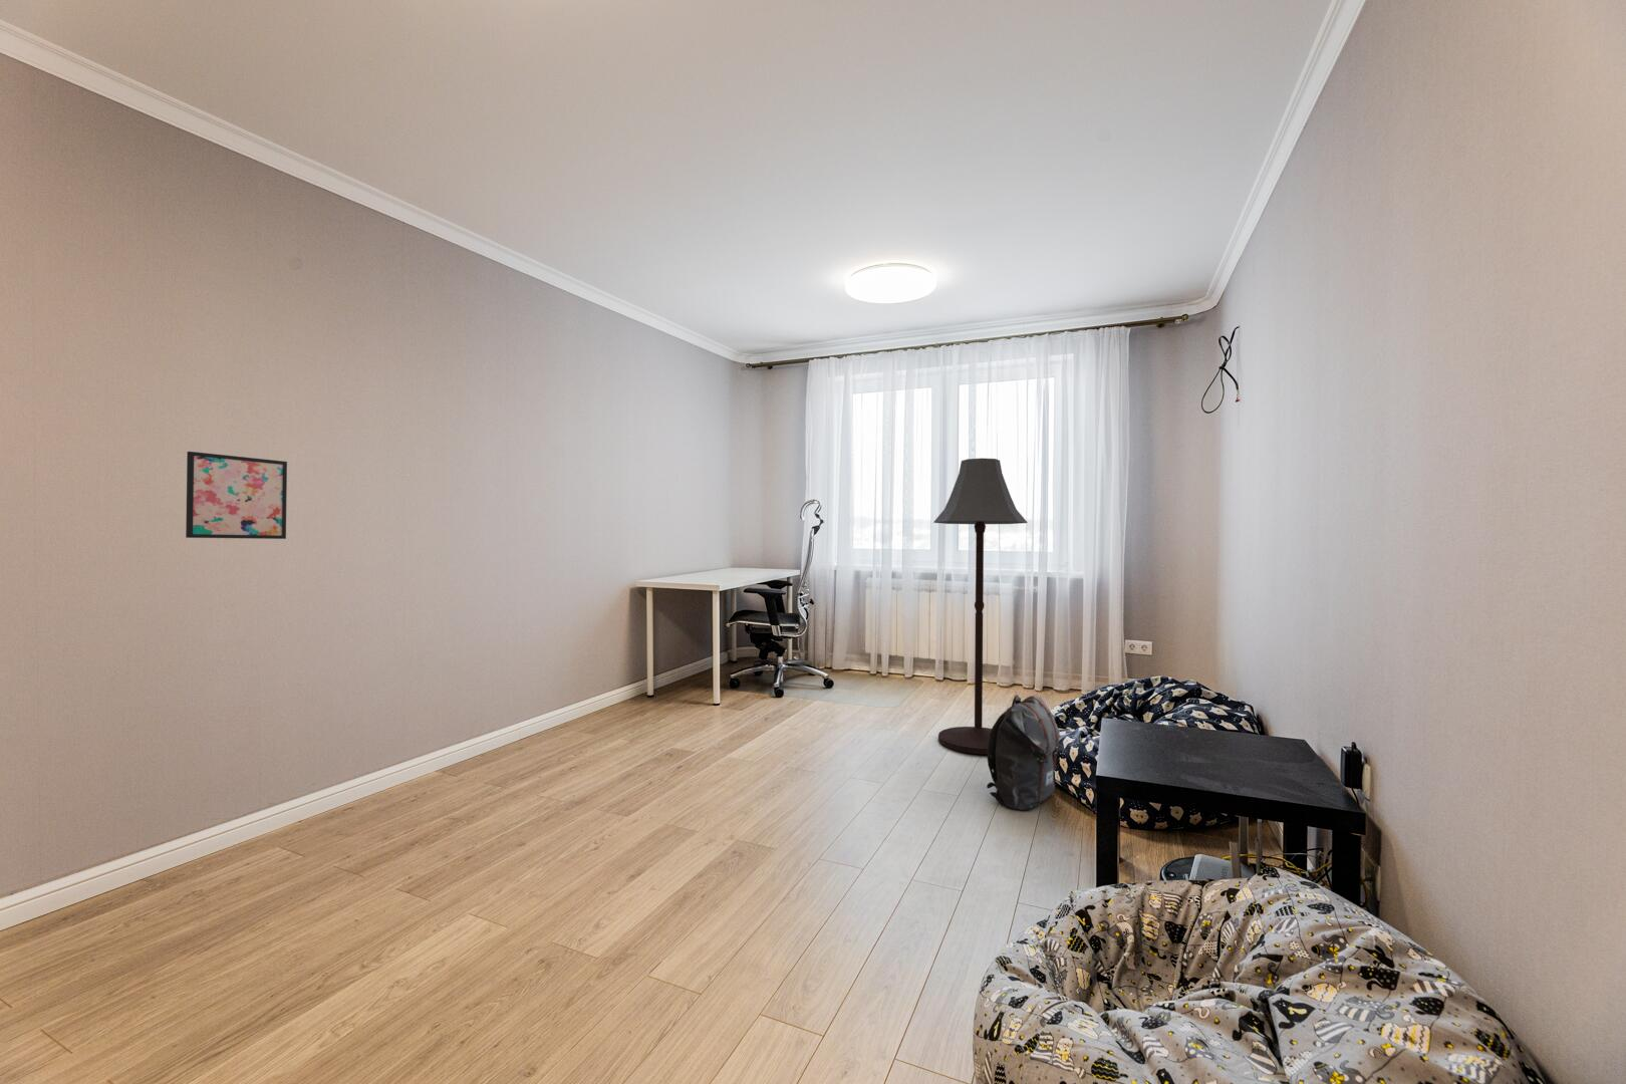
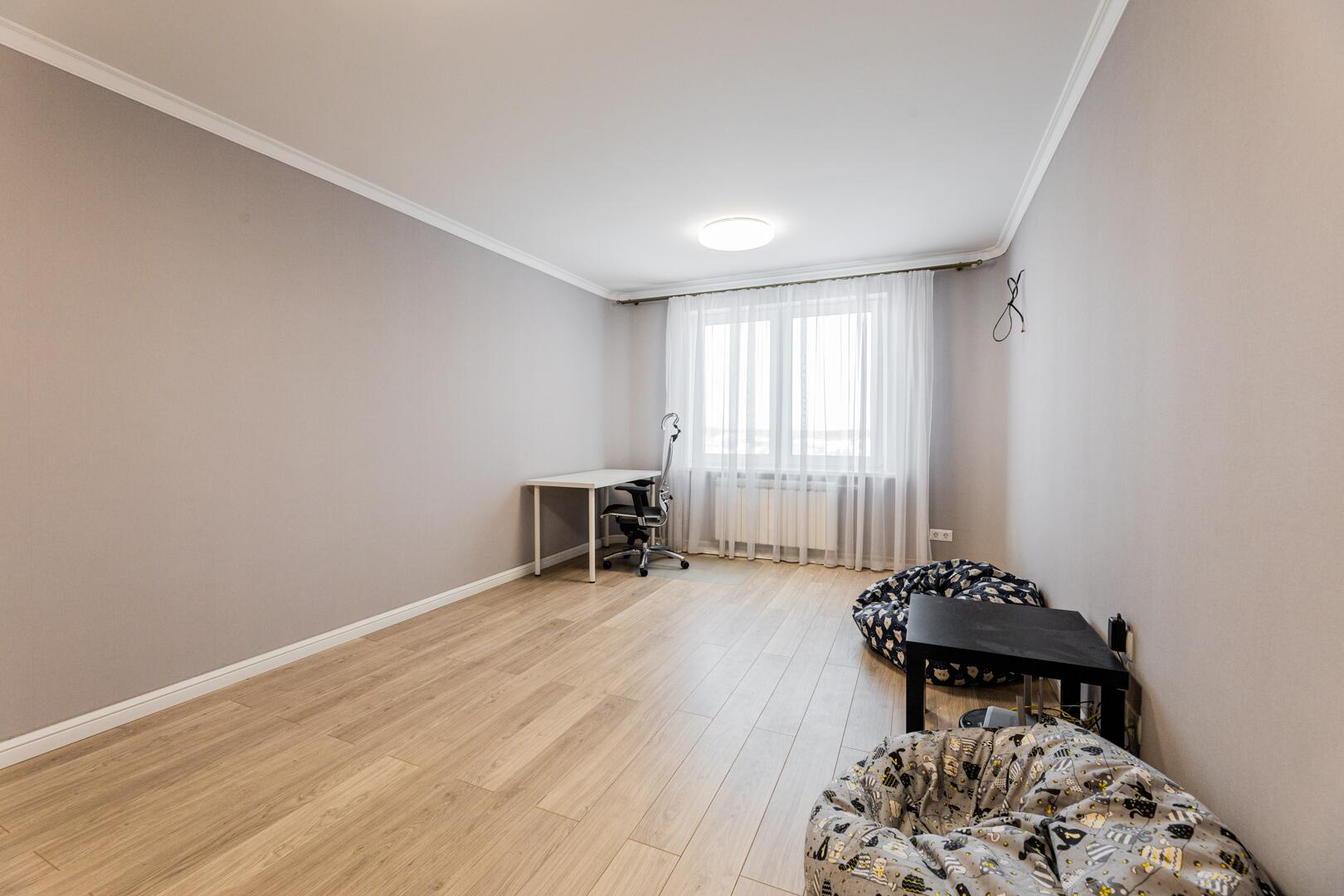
- backpack (1022, 745)
- floor lamp (979, 601)
- wall art (238, 497)
